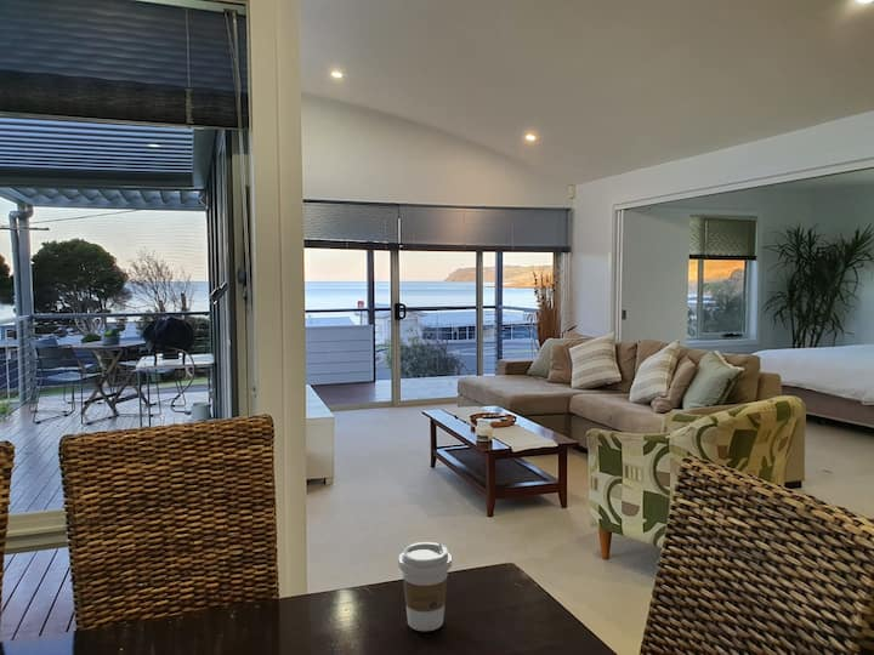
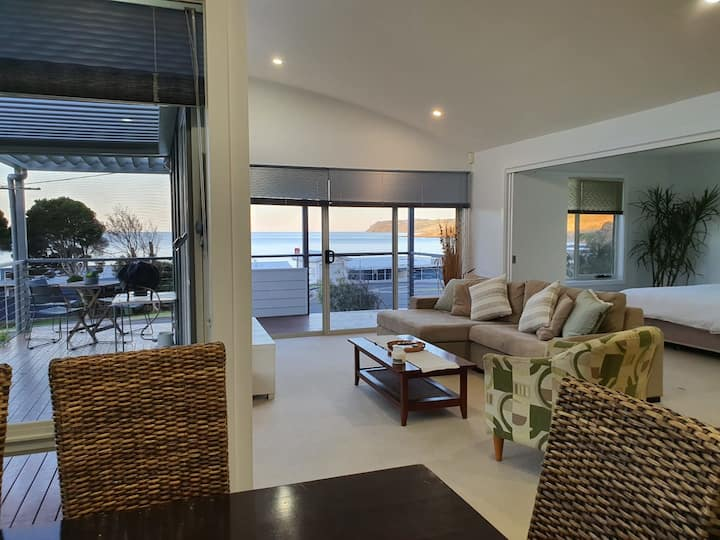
- coffee cup (425, 586)
